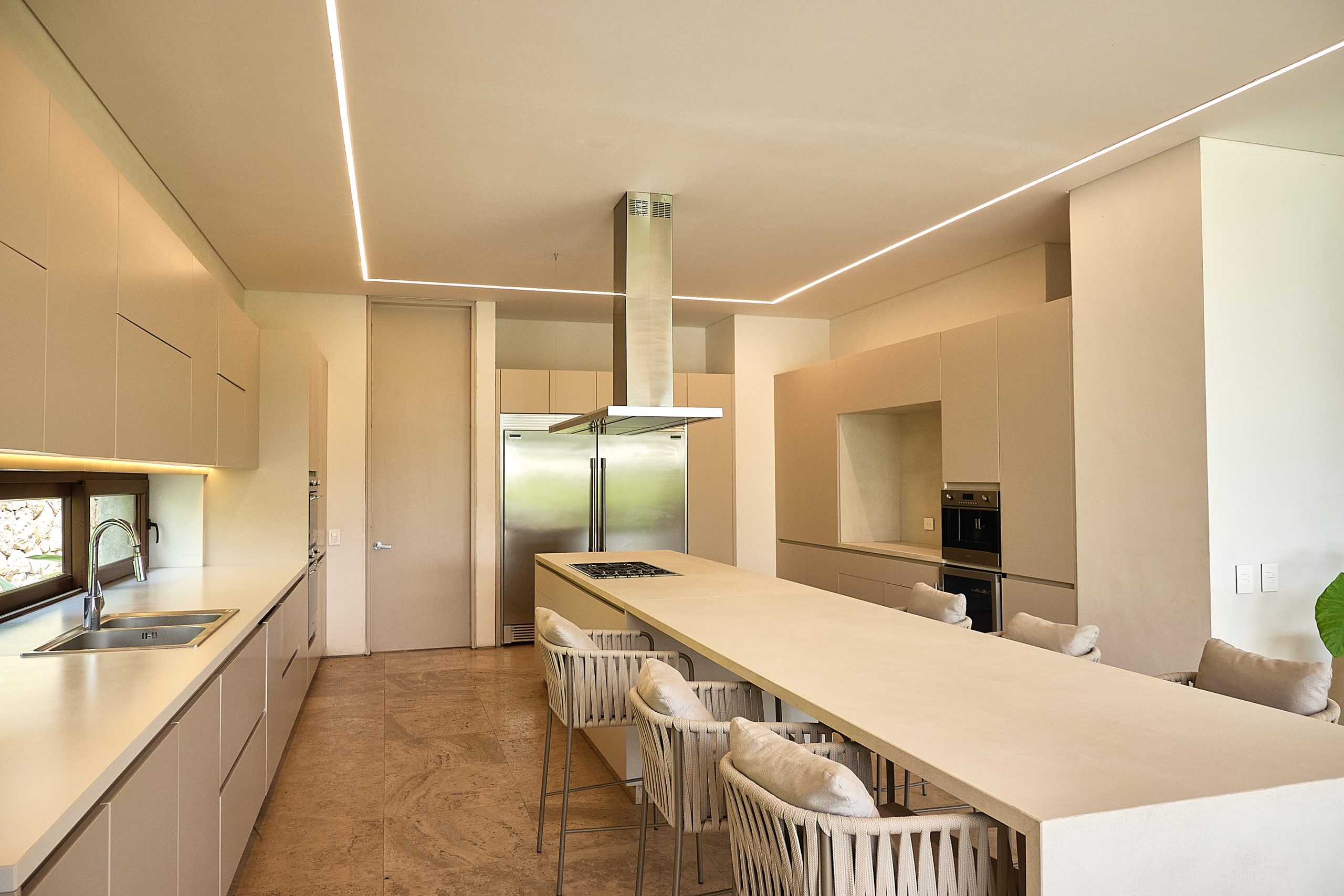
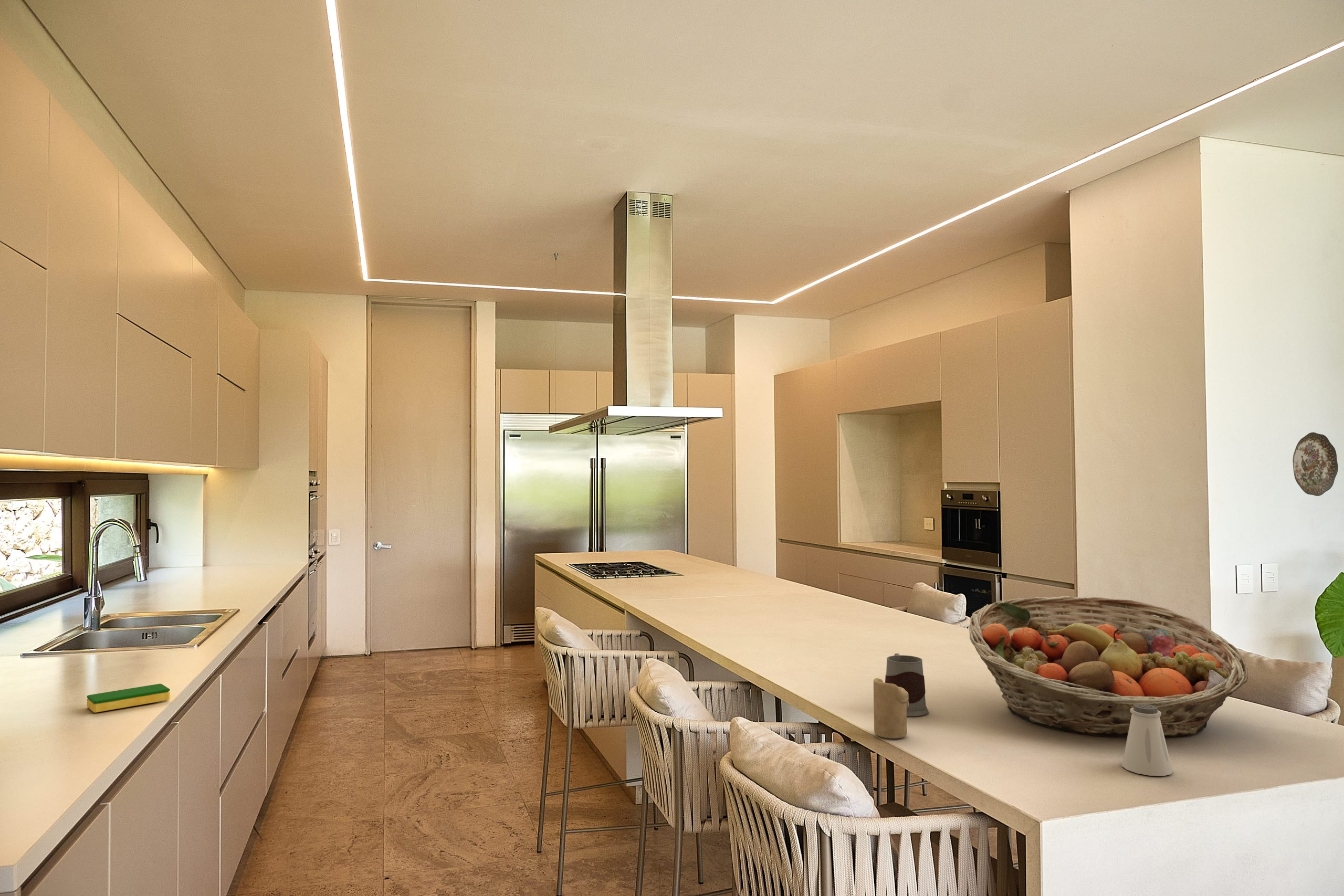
+ decorative plate (1312, 464)
+ mug (902, 682)
+ candle (891, 707)
+ fruit basket (1099, 661)
+ saltshaker (1146, 737)
+ dish sponge (129, 698)
